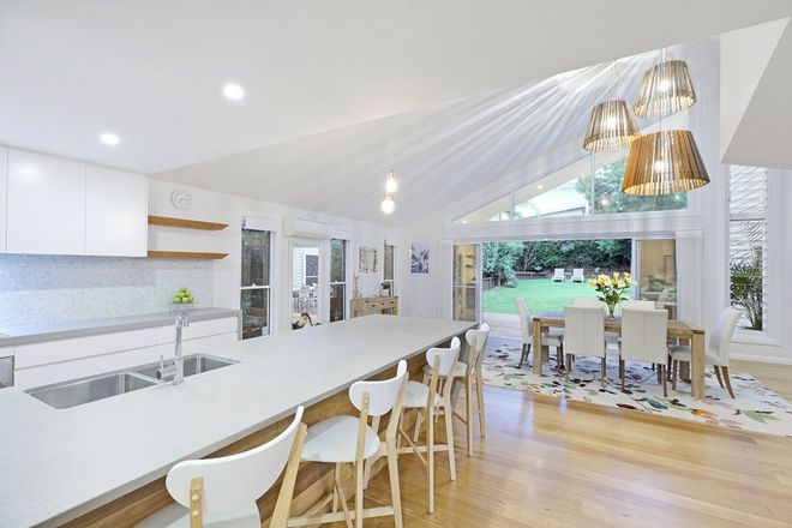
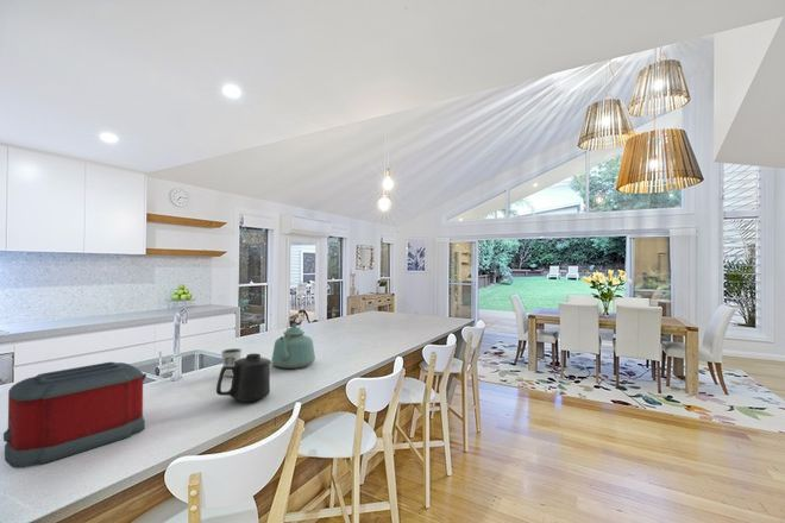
+ kettle (291, 340)
+ dixie cup (231, 363)
+ mug (246, 377)
+ toaster (82, 403)
